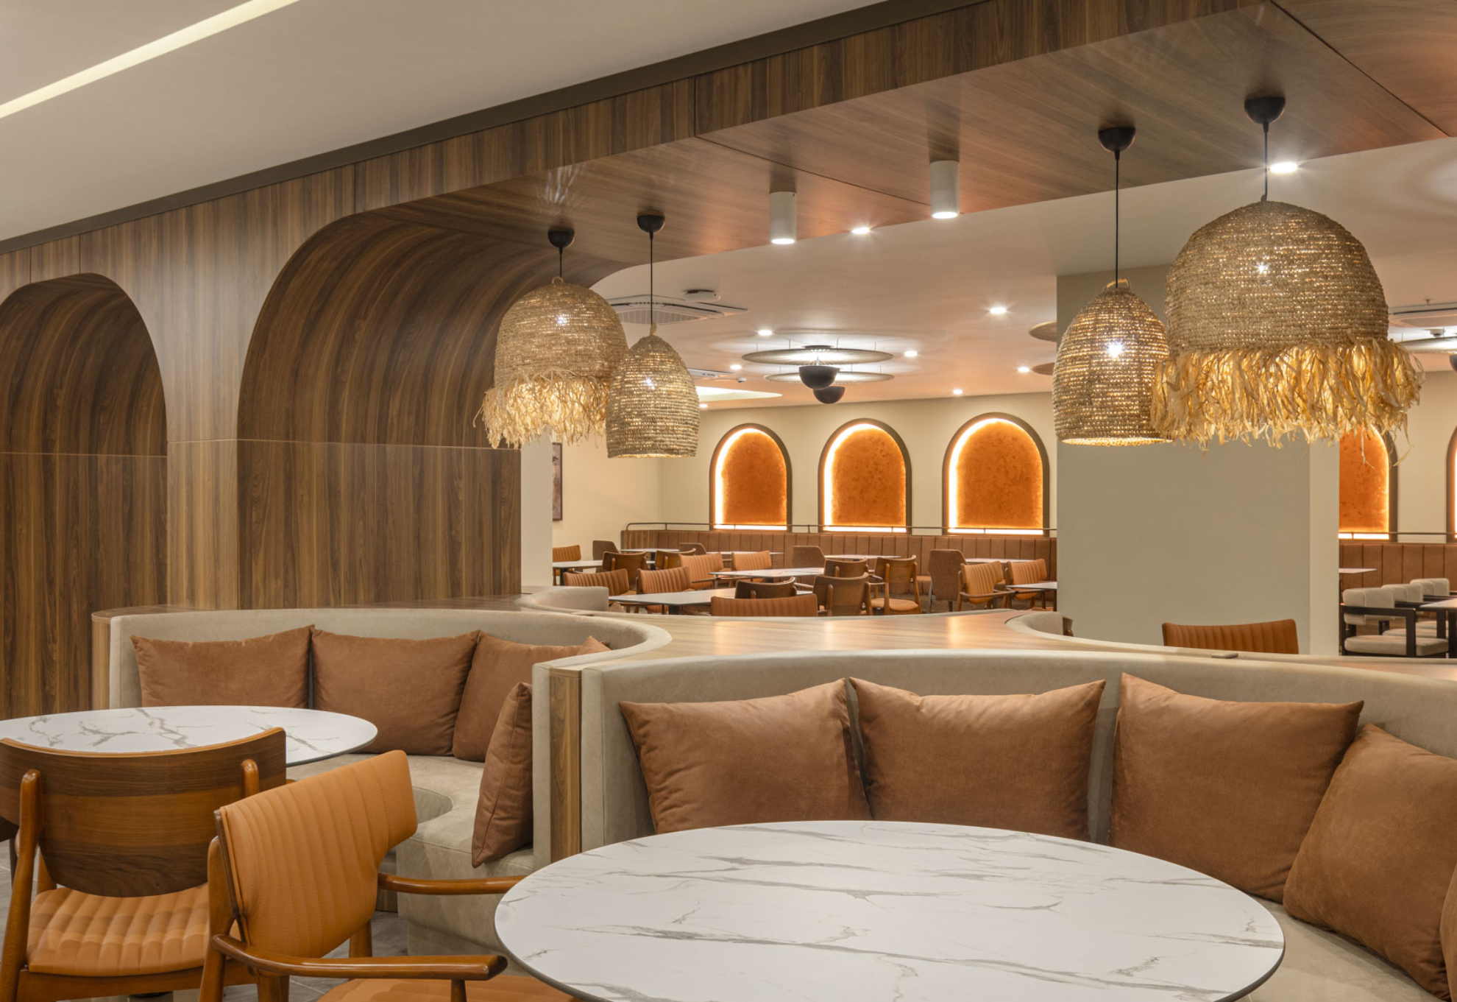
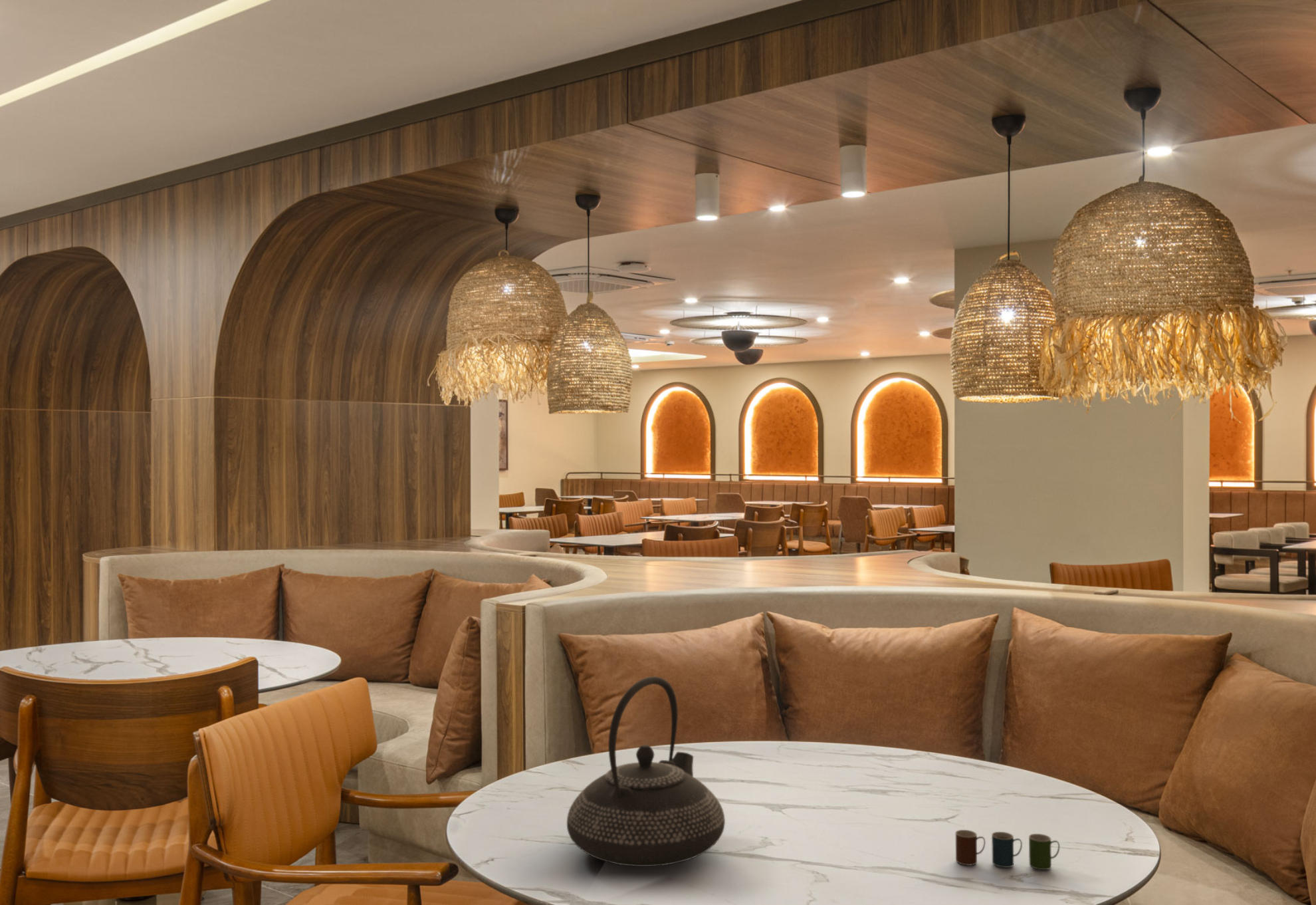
+ teapot (650, 761)
+ cup (1007, 840)
